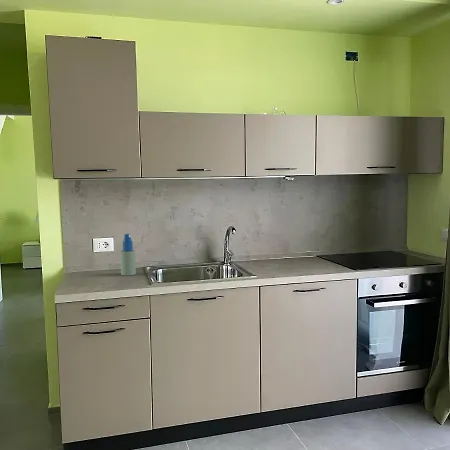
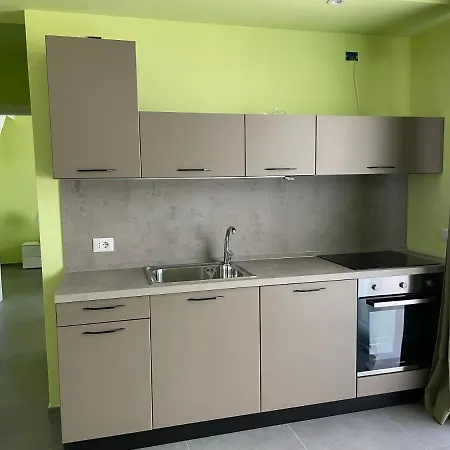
- spray bottle (127, 254)
